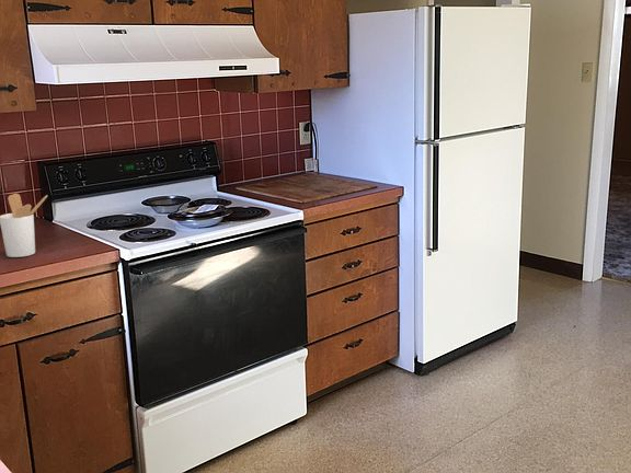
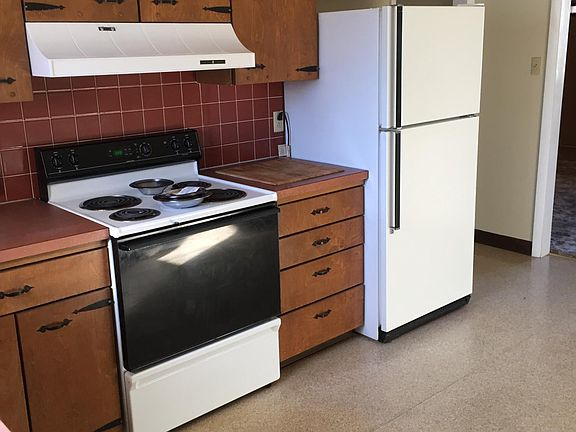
- utensil holder (26, 223)
